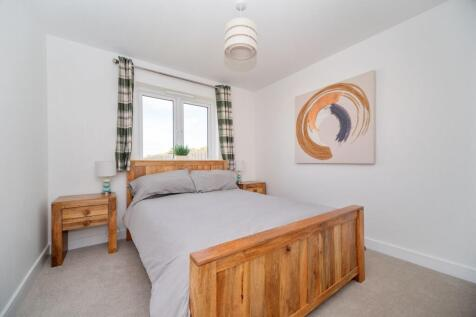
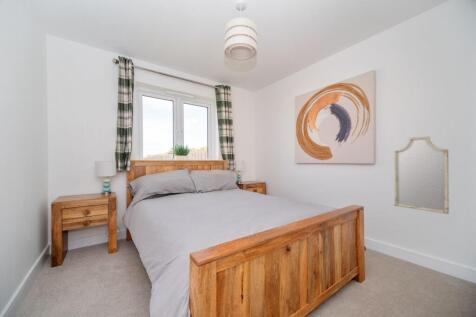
+ home mirror (419, 173)
